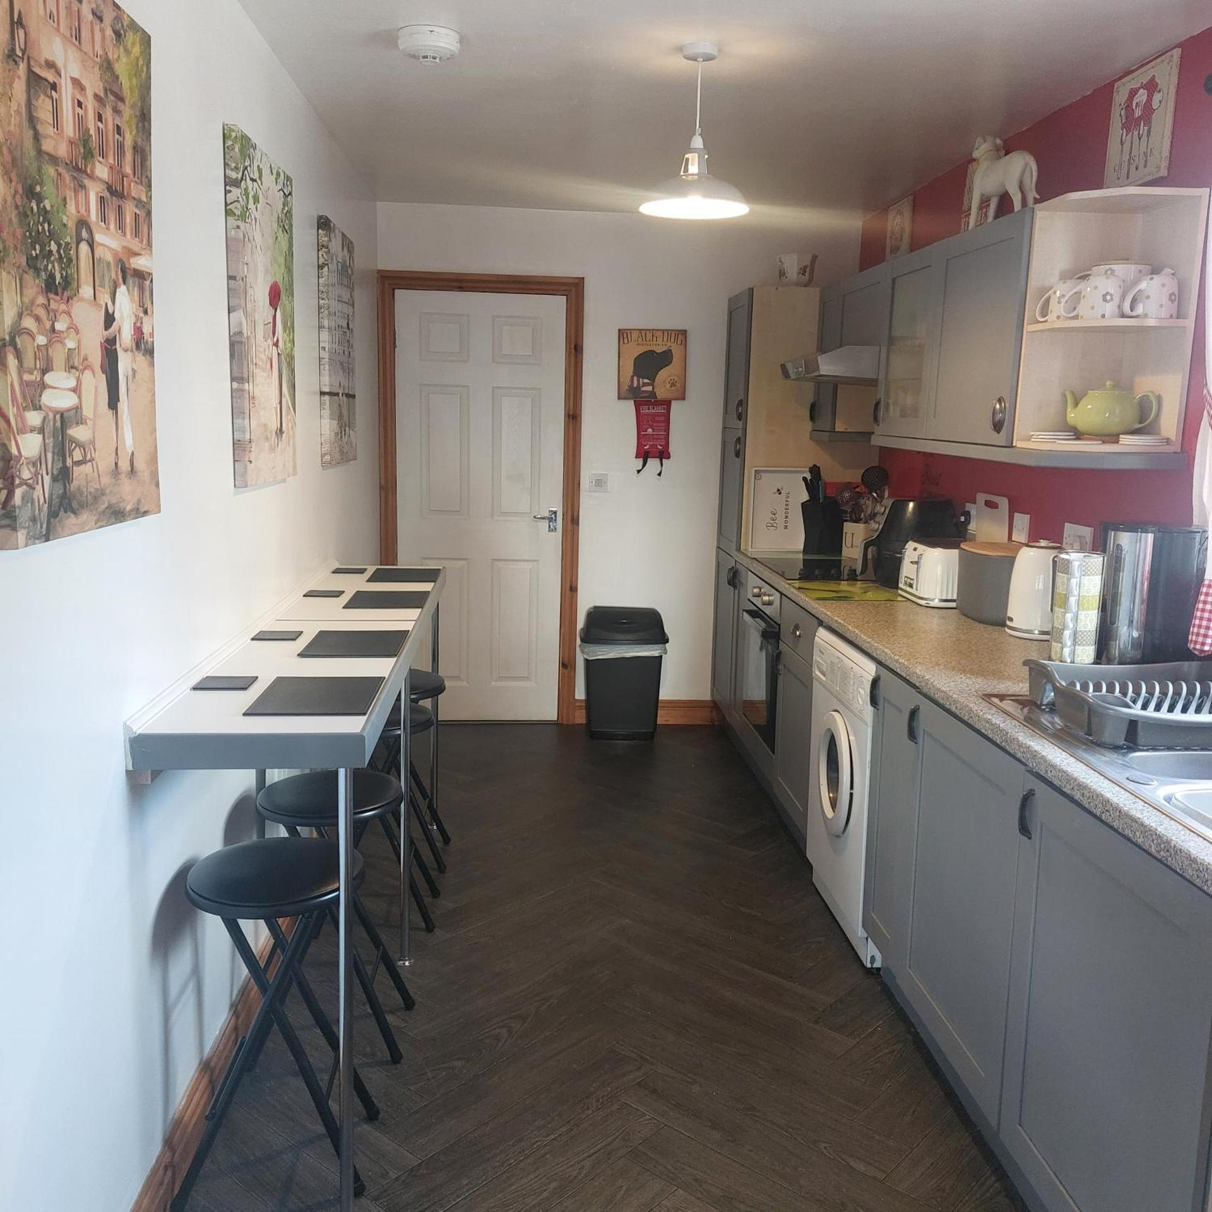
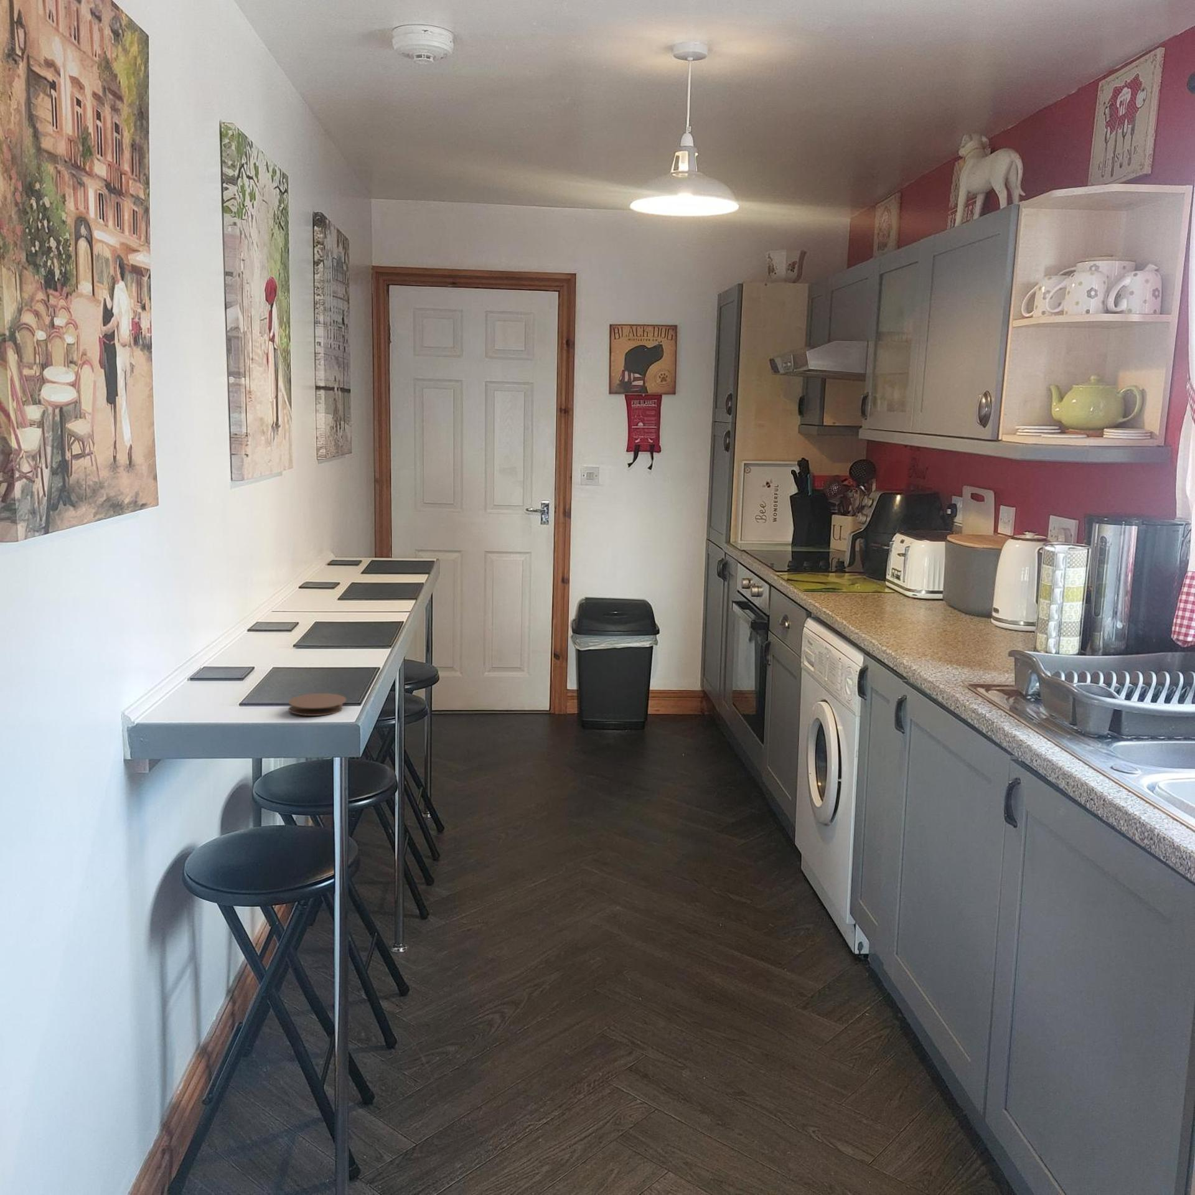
+ coaster (317, 704)
